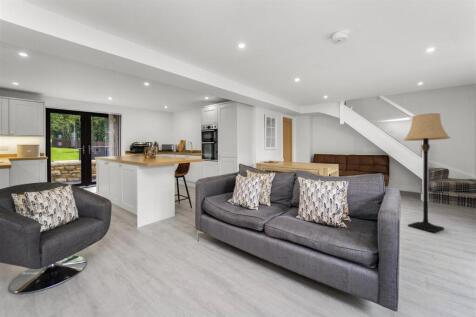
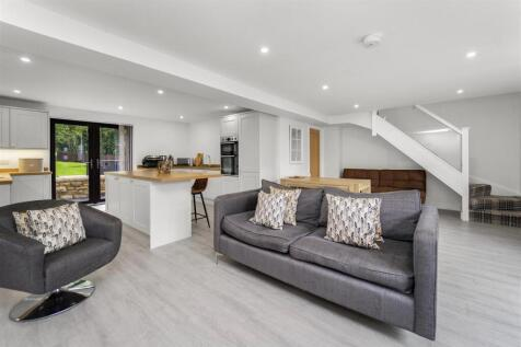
- lamp (425, 171)
